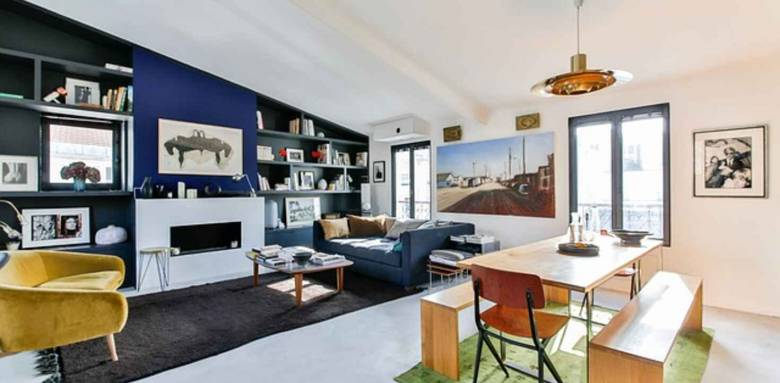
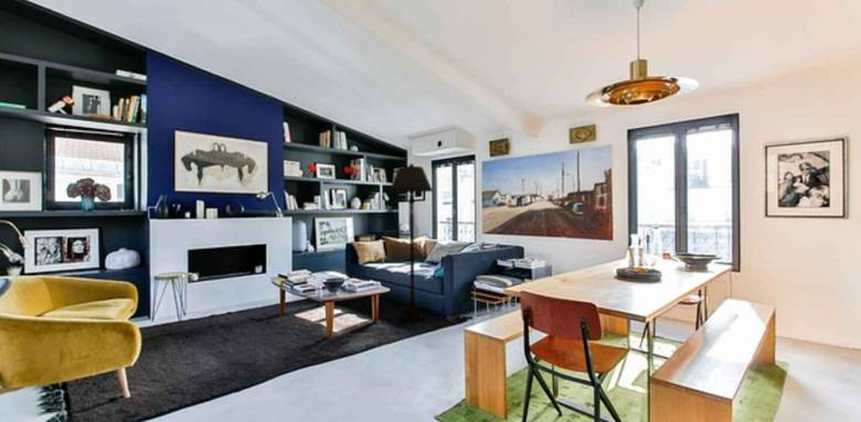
+ floor lamp (411, 240)
